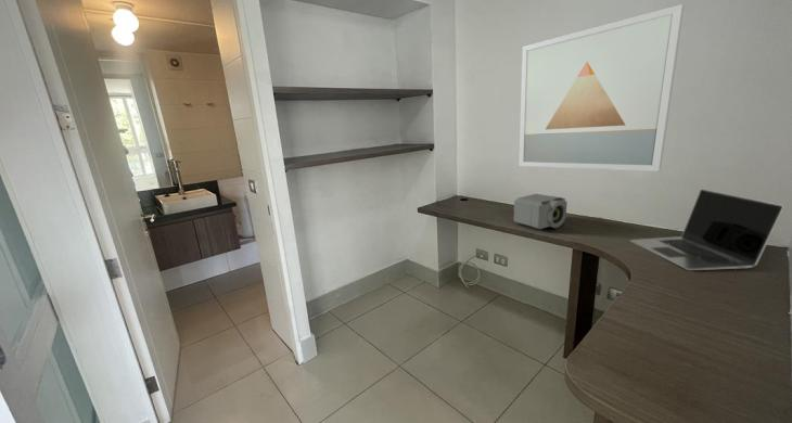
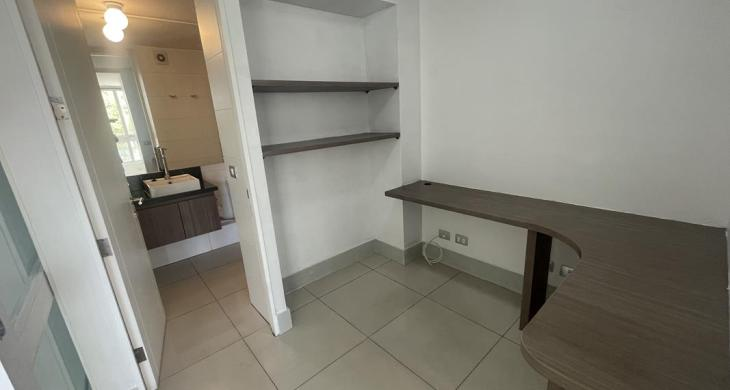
- laptop (694, 226)
- speaker (544, 211)
- wall art (584, 102)
